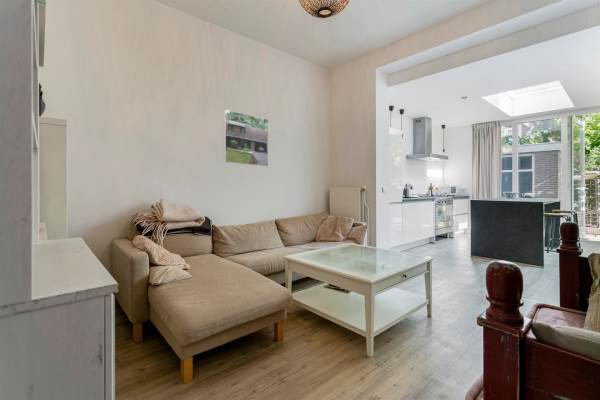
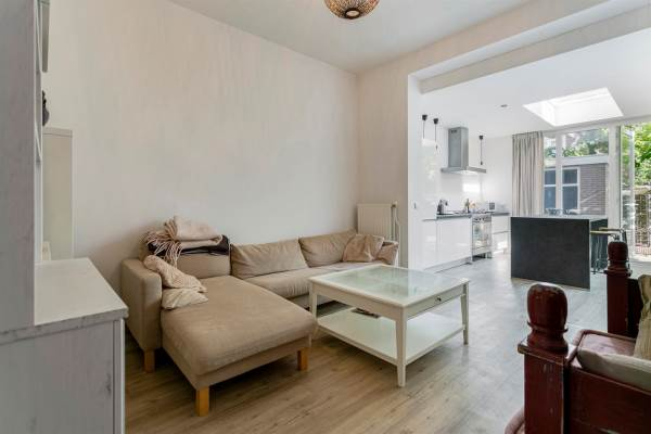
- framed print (247, 139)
